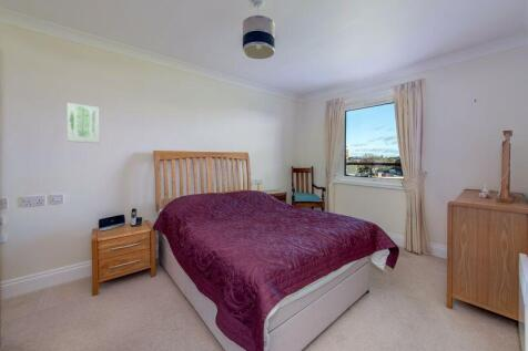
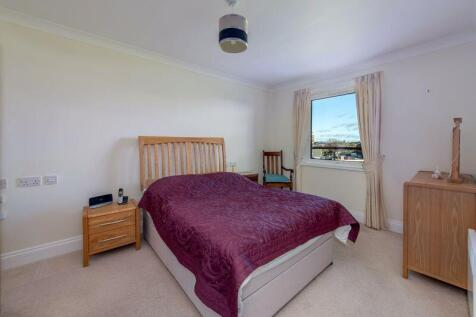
- wall art (83, 123)
